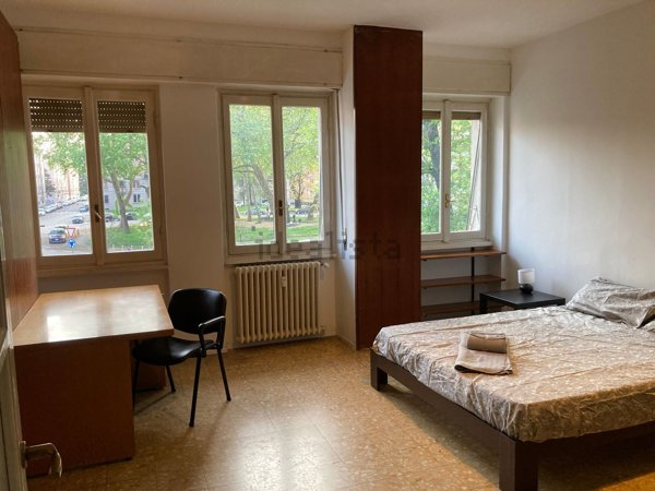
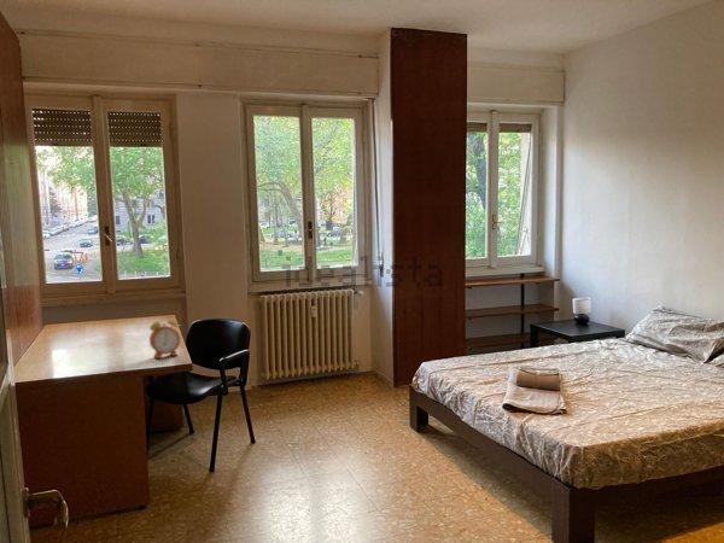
+ alarm clock (164, 335)
